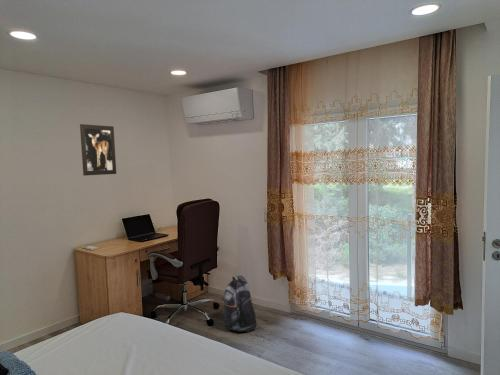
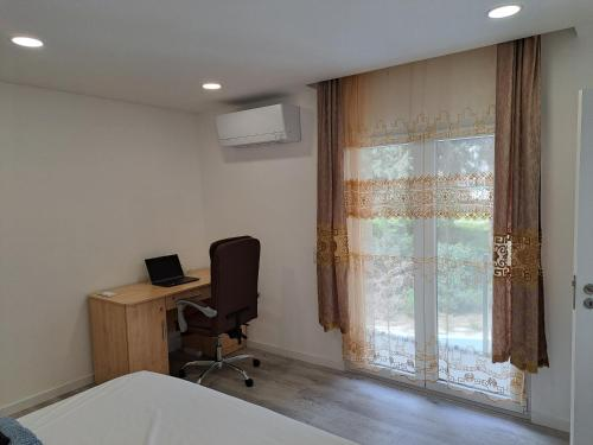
- wall art (99, 150)
- backpack (240, 300)
